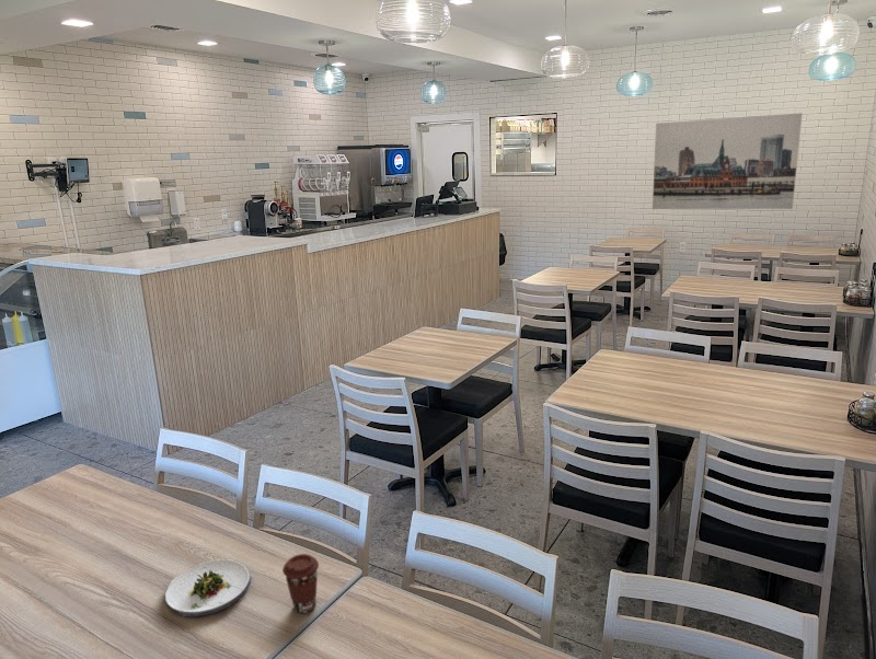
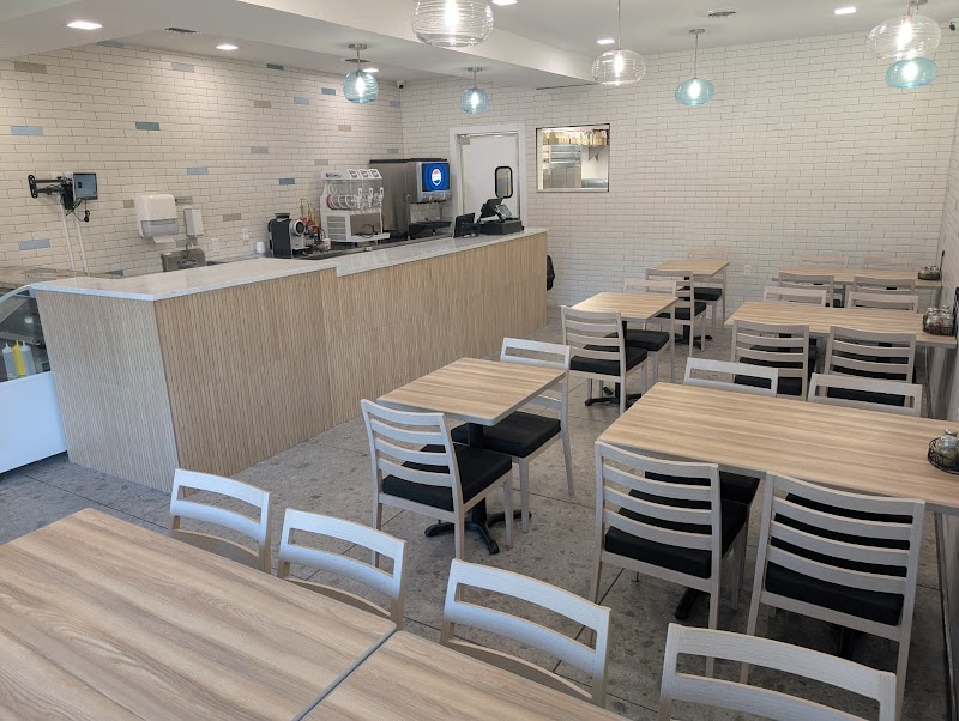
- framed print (722, 164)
- salad plate (208, 581)
- coffee cup (302, 583)
